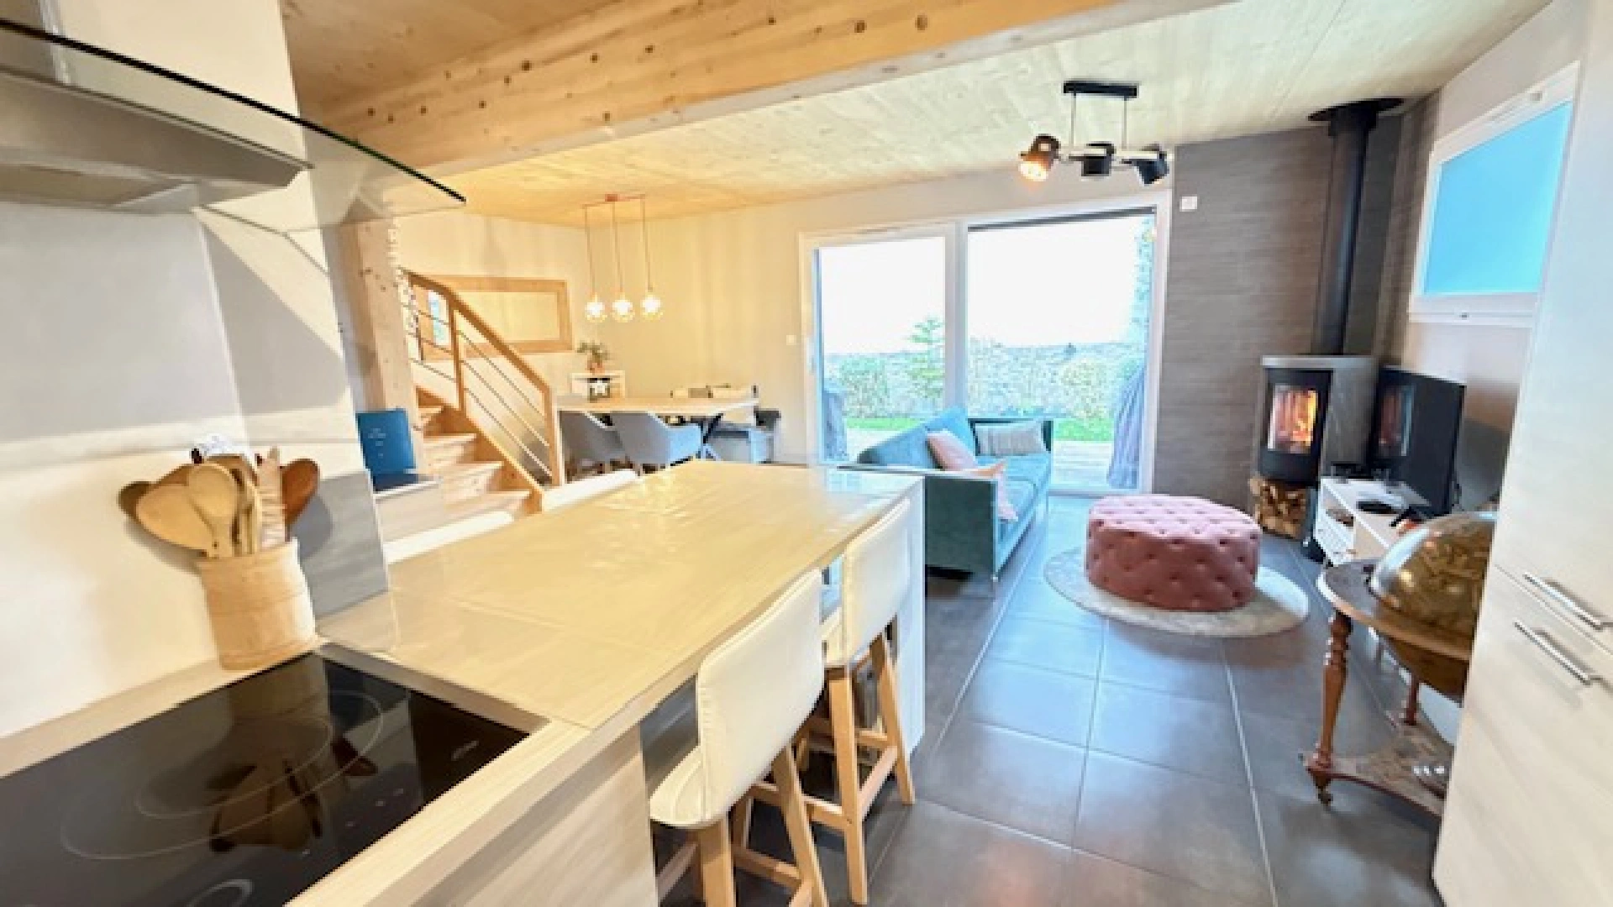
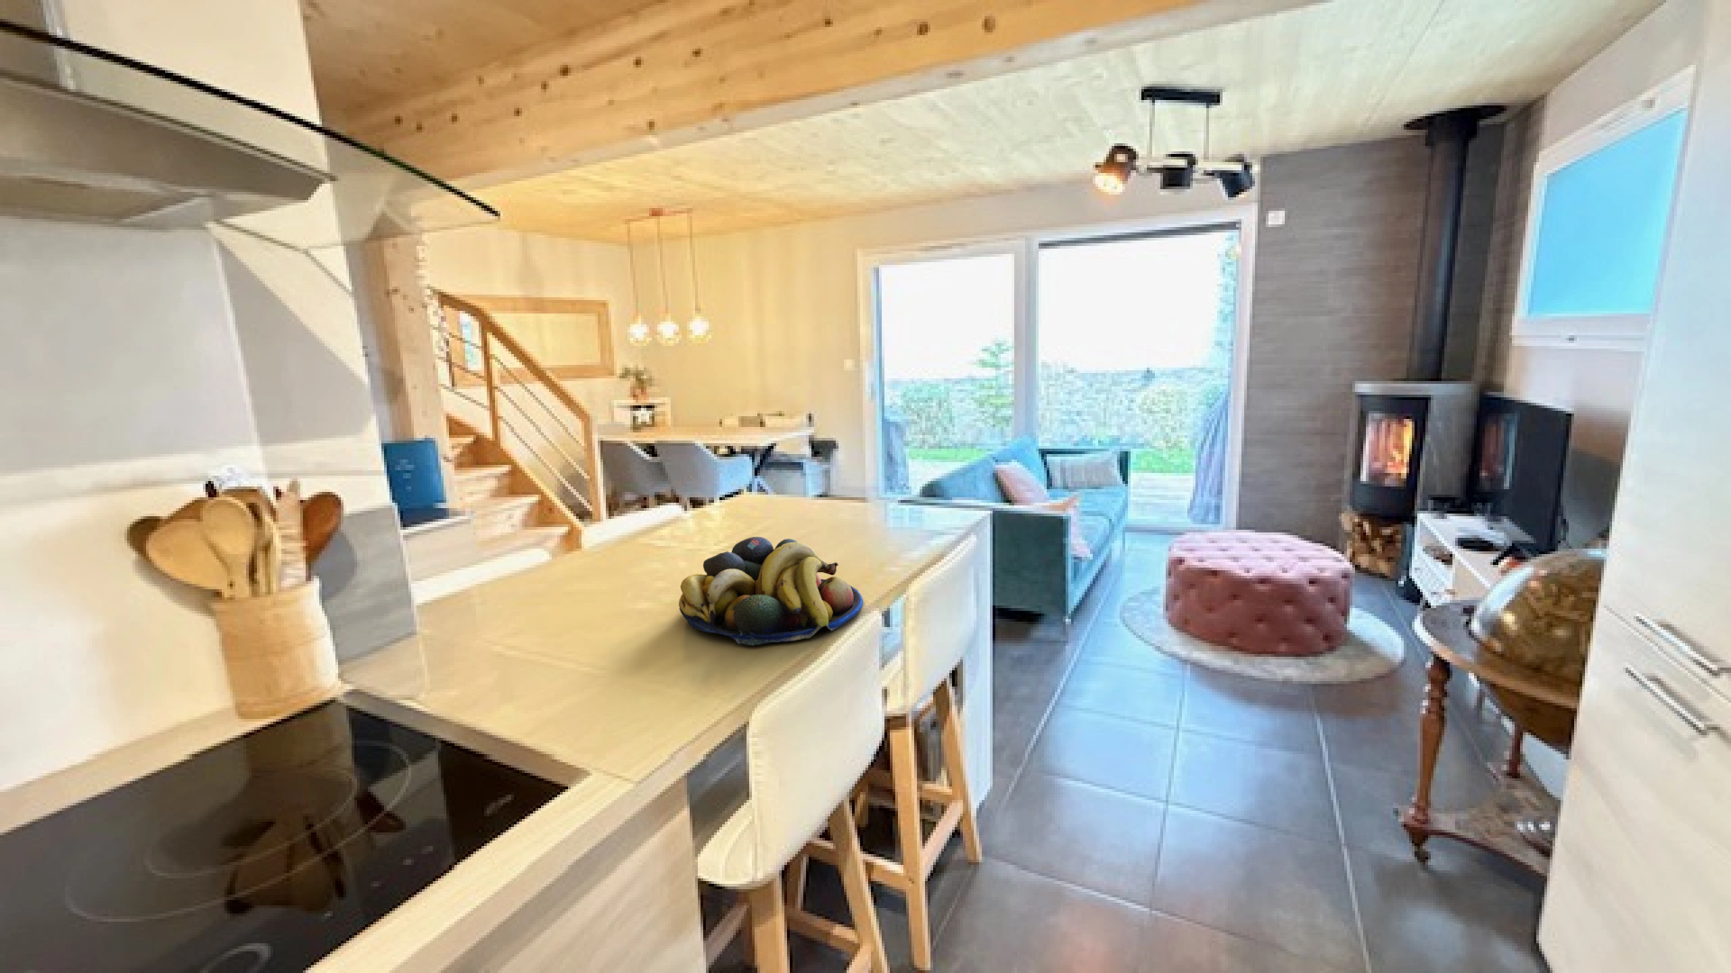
+ fruit bowl (774, 576)
